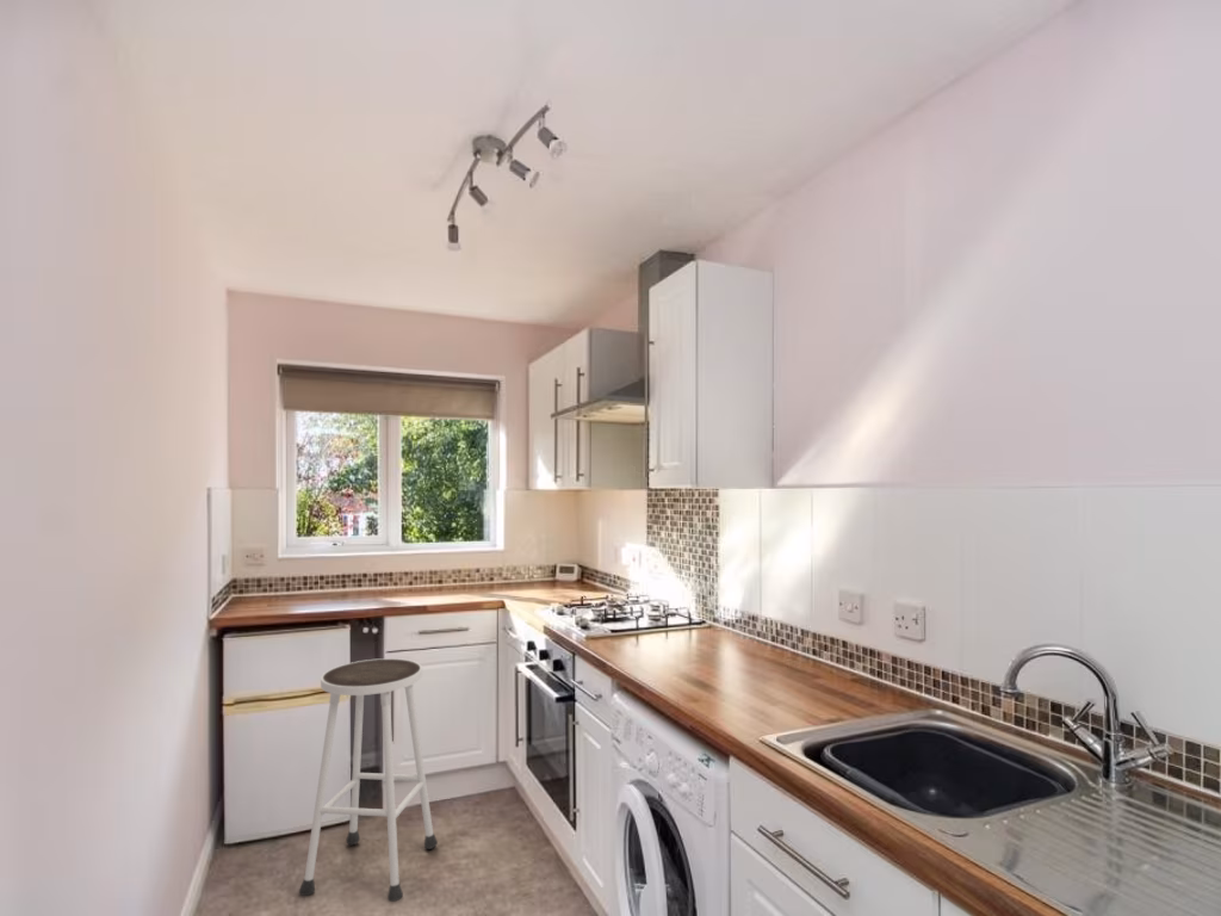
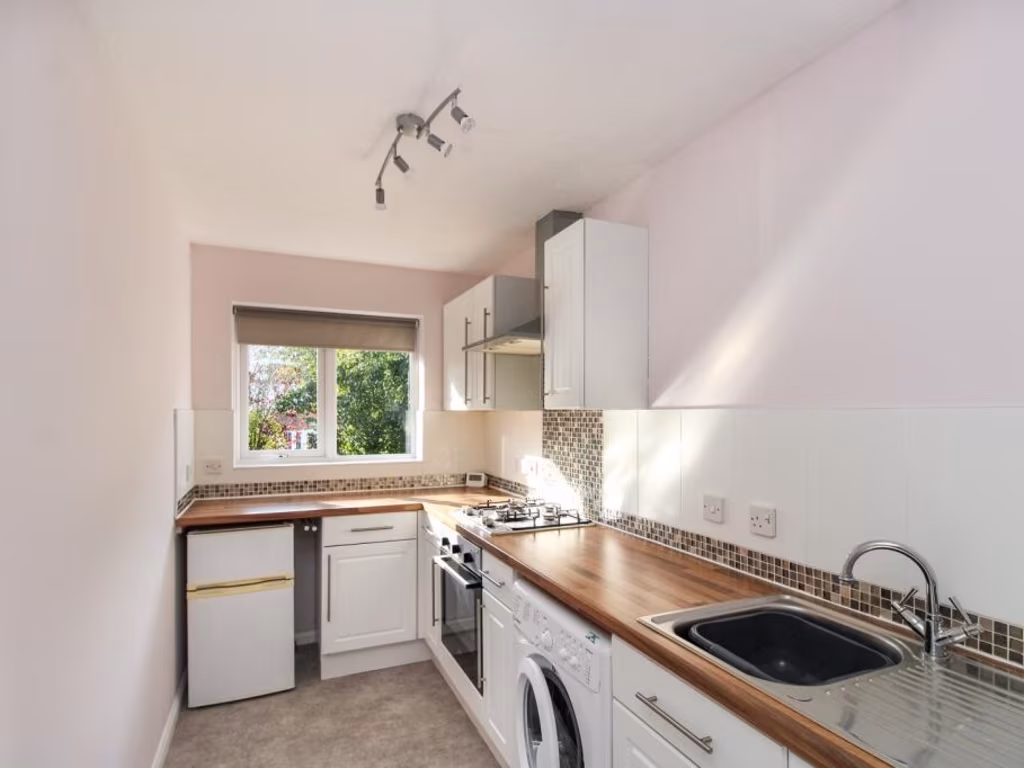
- stool (372, 773)
